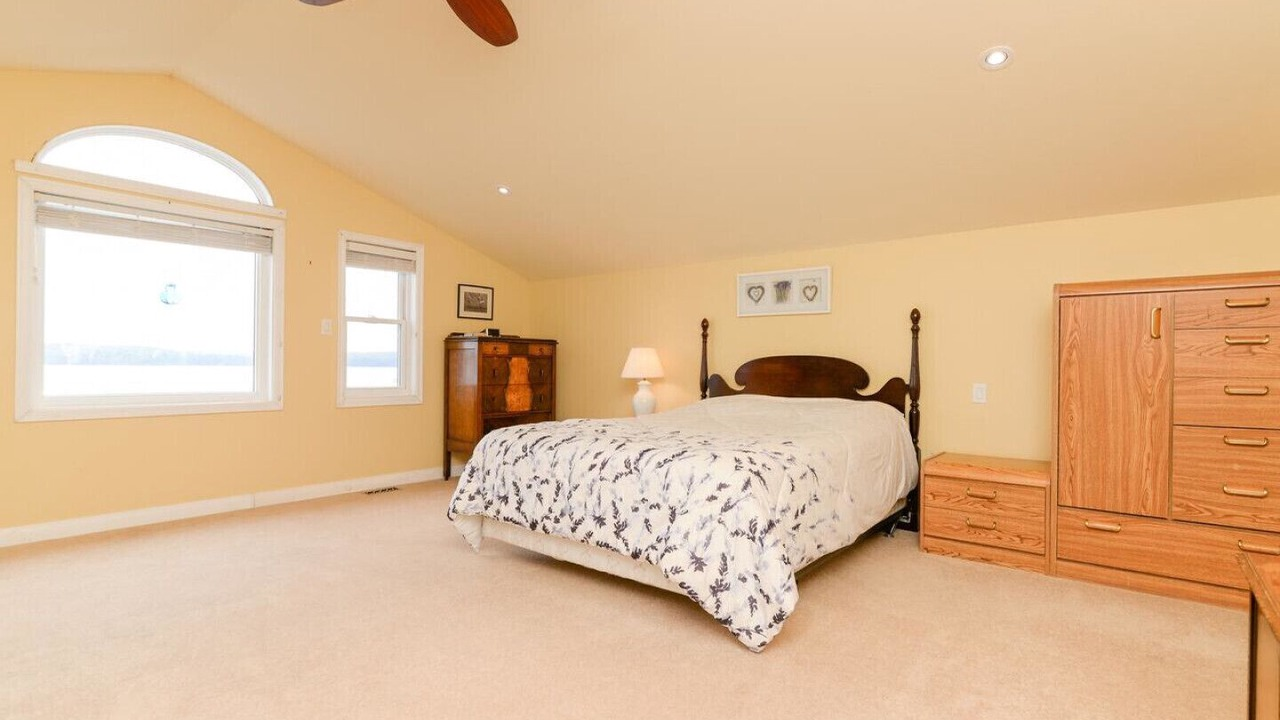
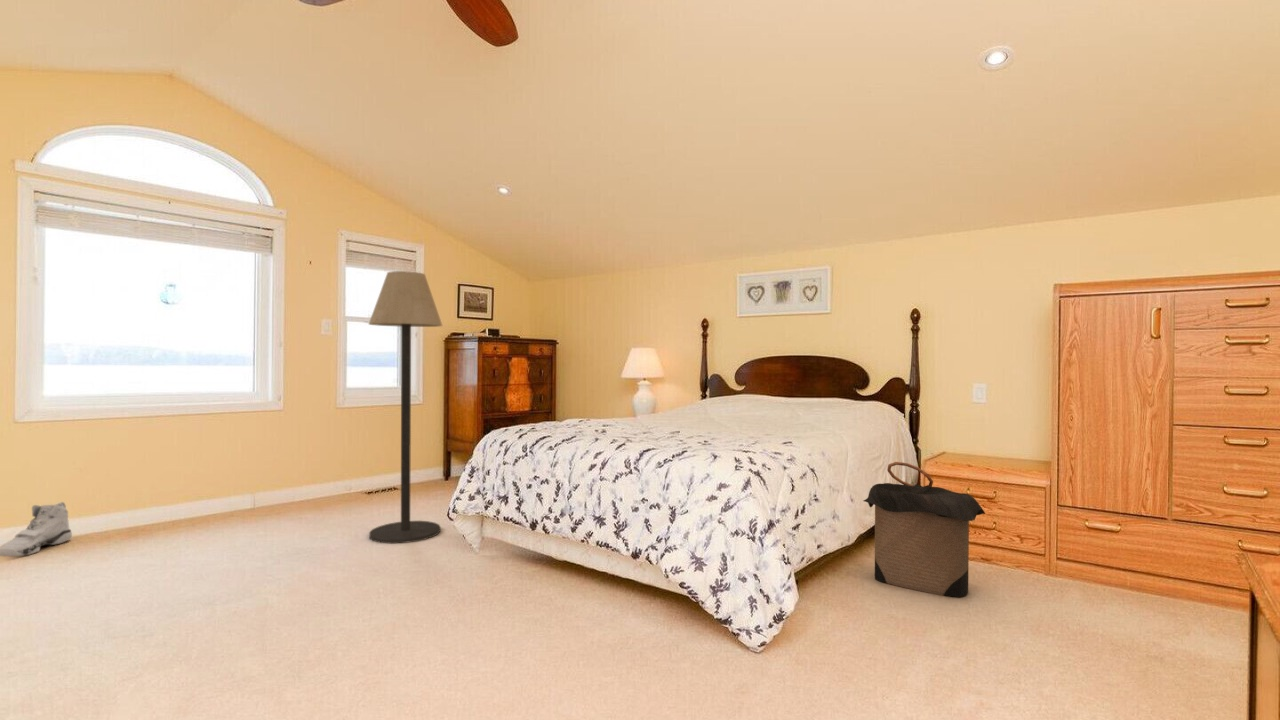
+ floor lamp (405, 403)
+ laundry hamper (923, 523)
+ sneaker (35, 528)
